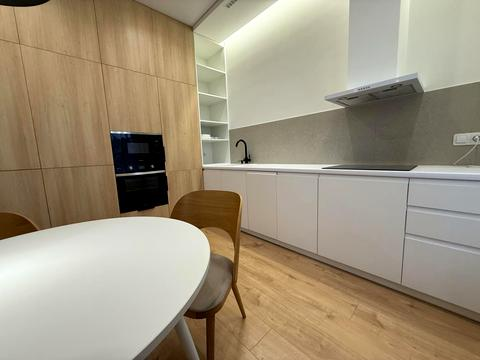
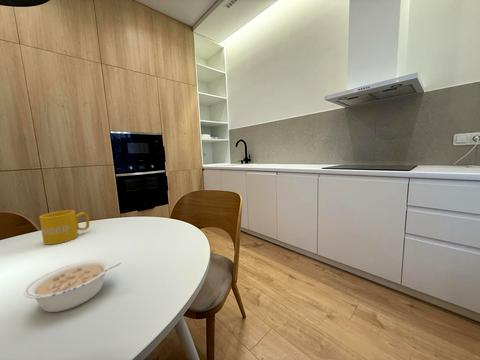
+ mug (66, 224)
+ legume (76, 282)
